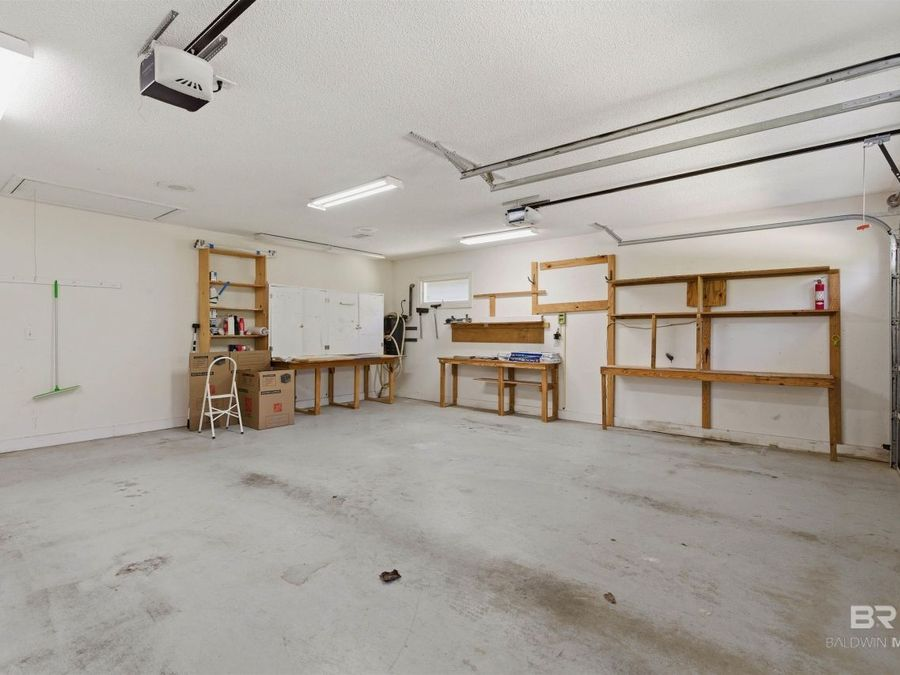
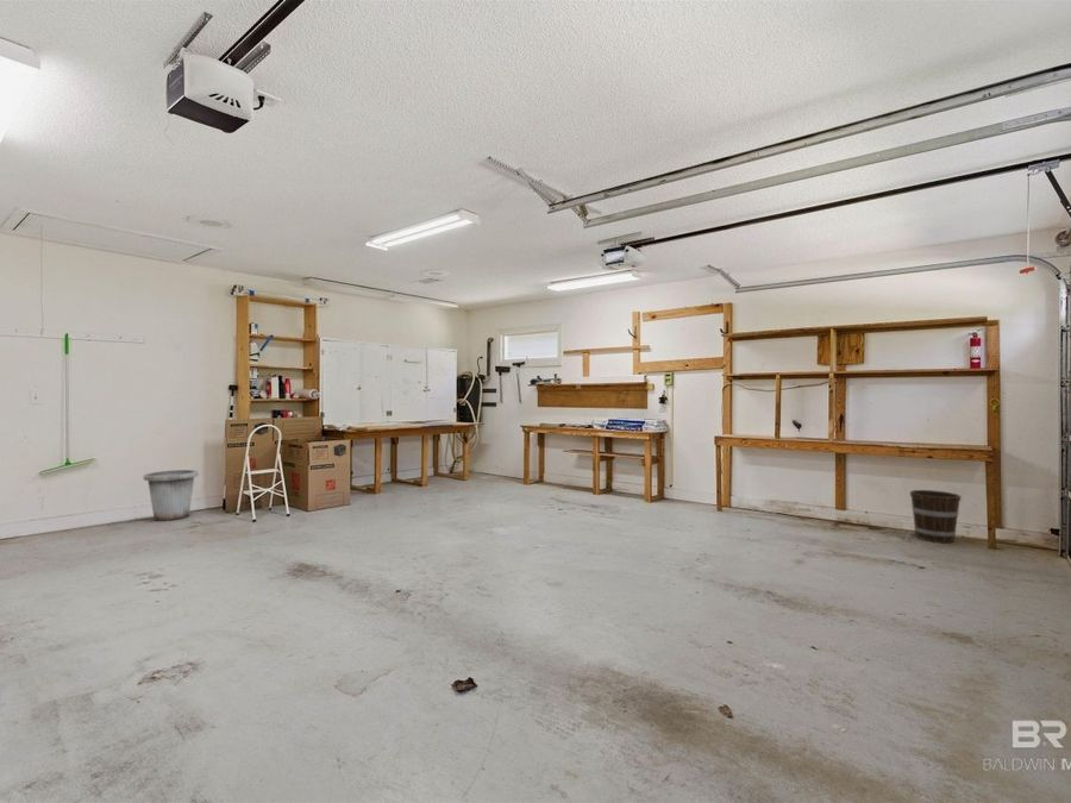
+ bucket (934, 515)
+ trash can (171, 495)
